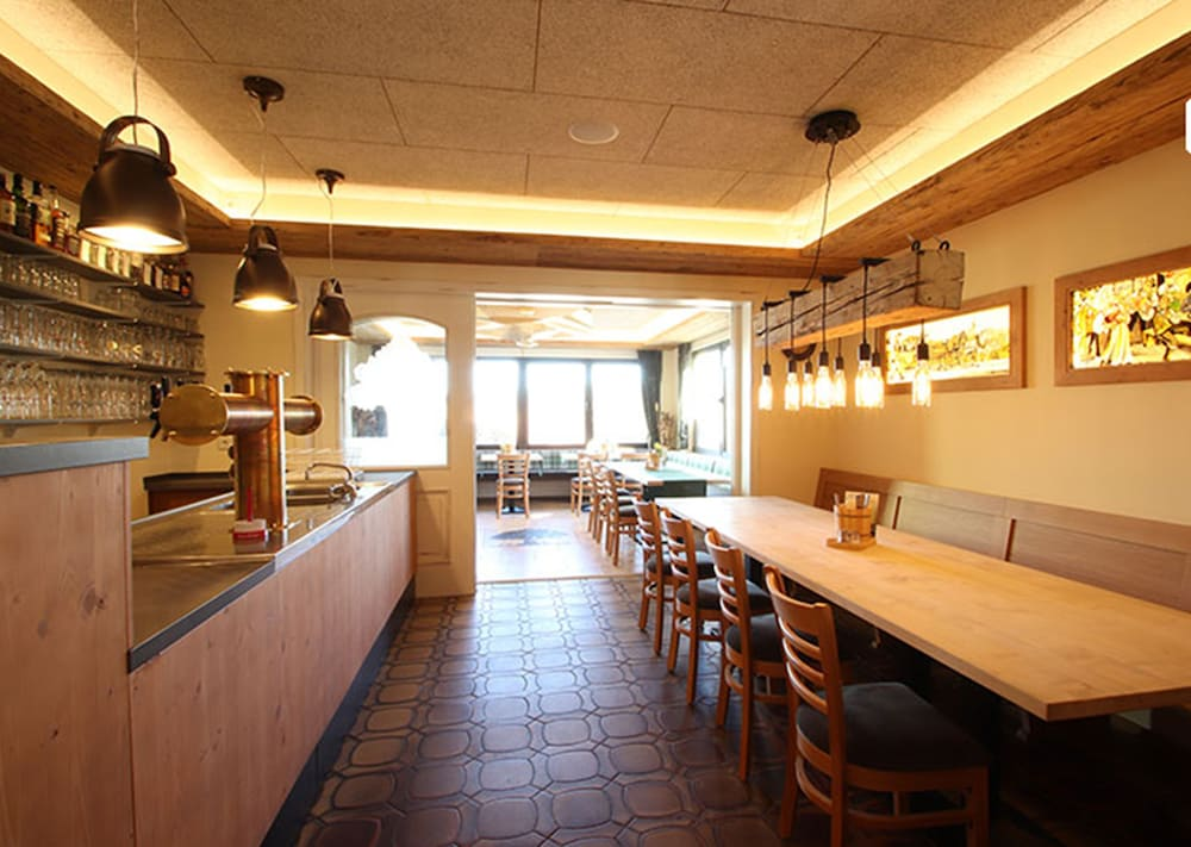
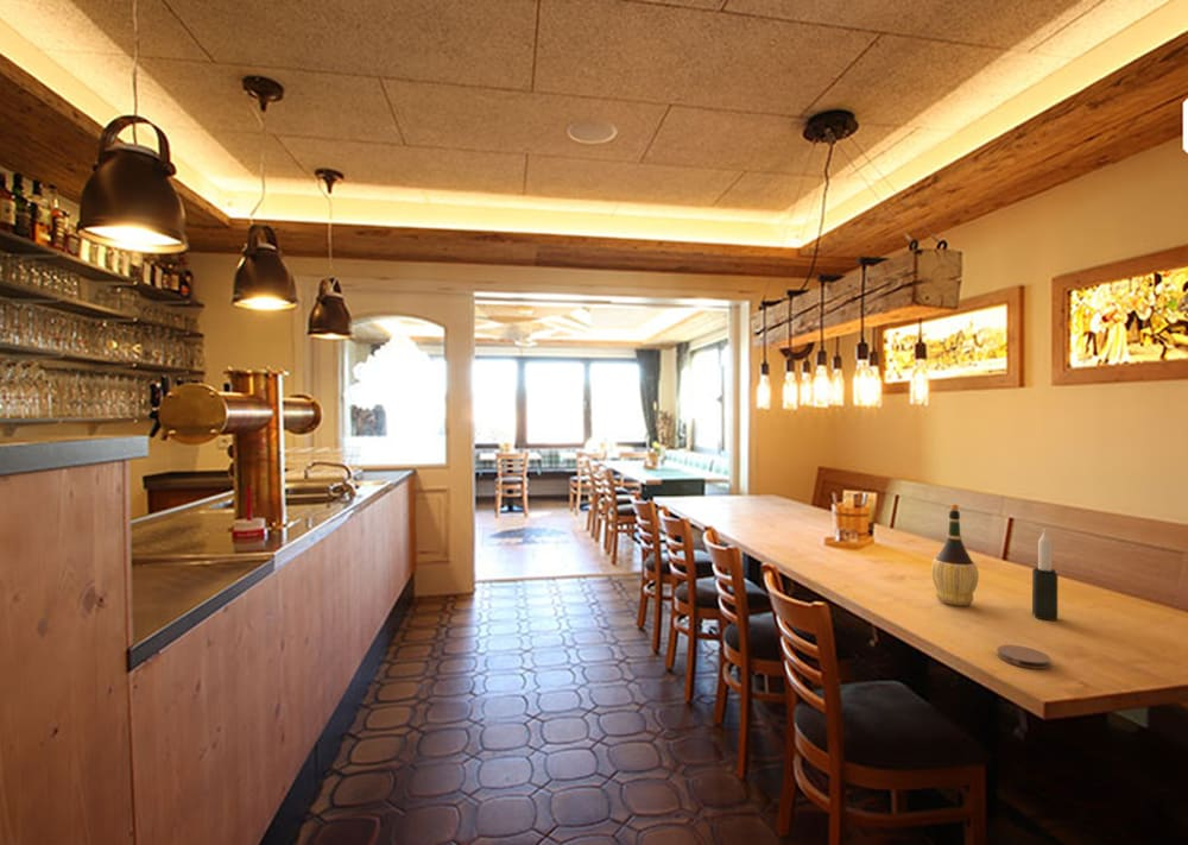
+ wine bottle (954, 553)
+ candle (1044, 572)
+ coaster (1023, 656)
